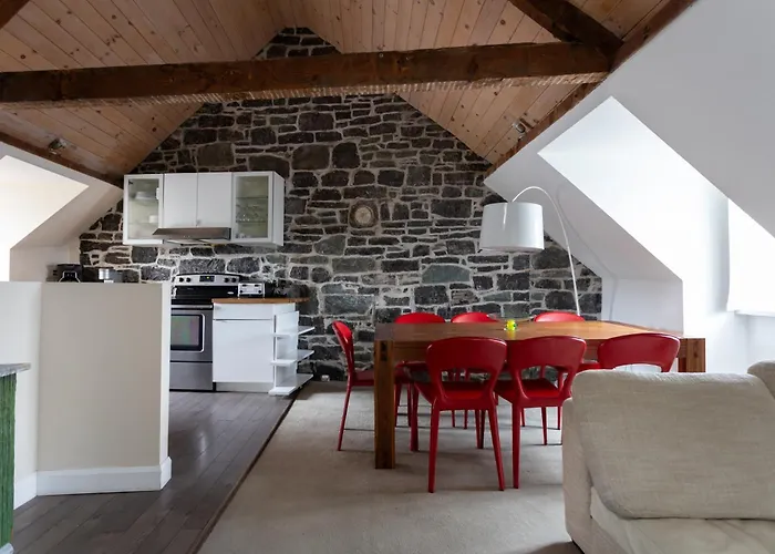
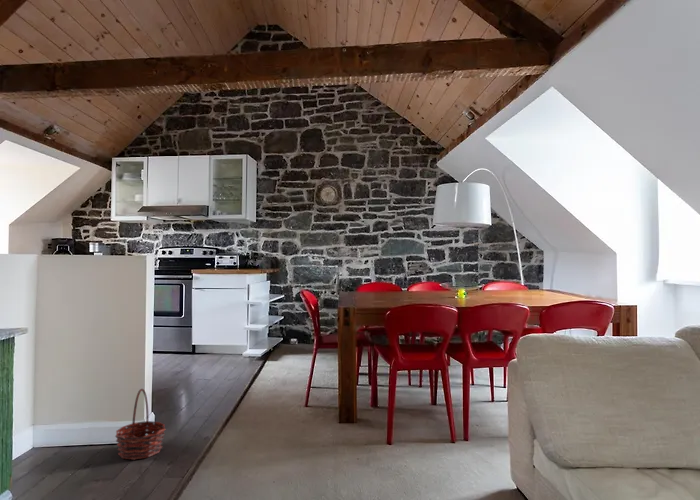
+ basket (141, 422)
